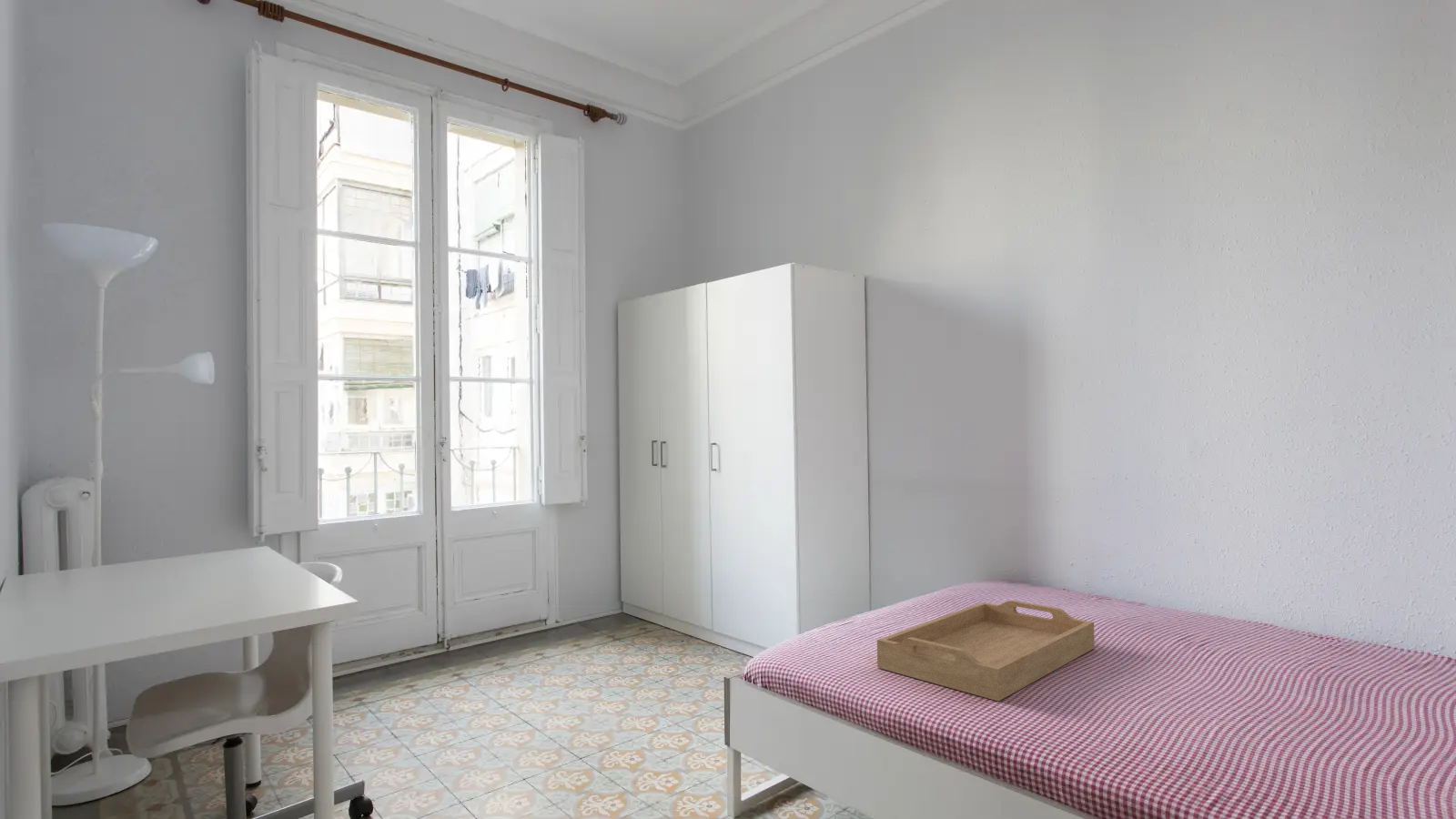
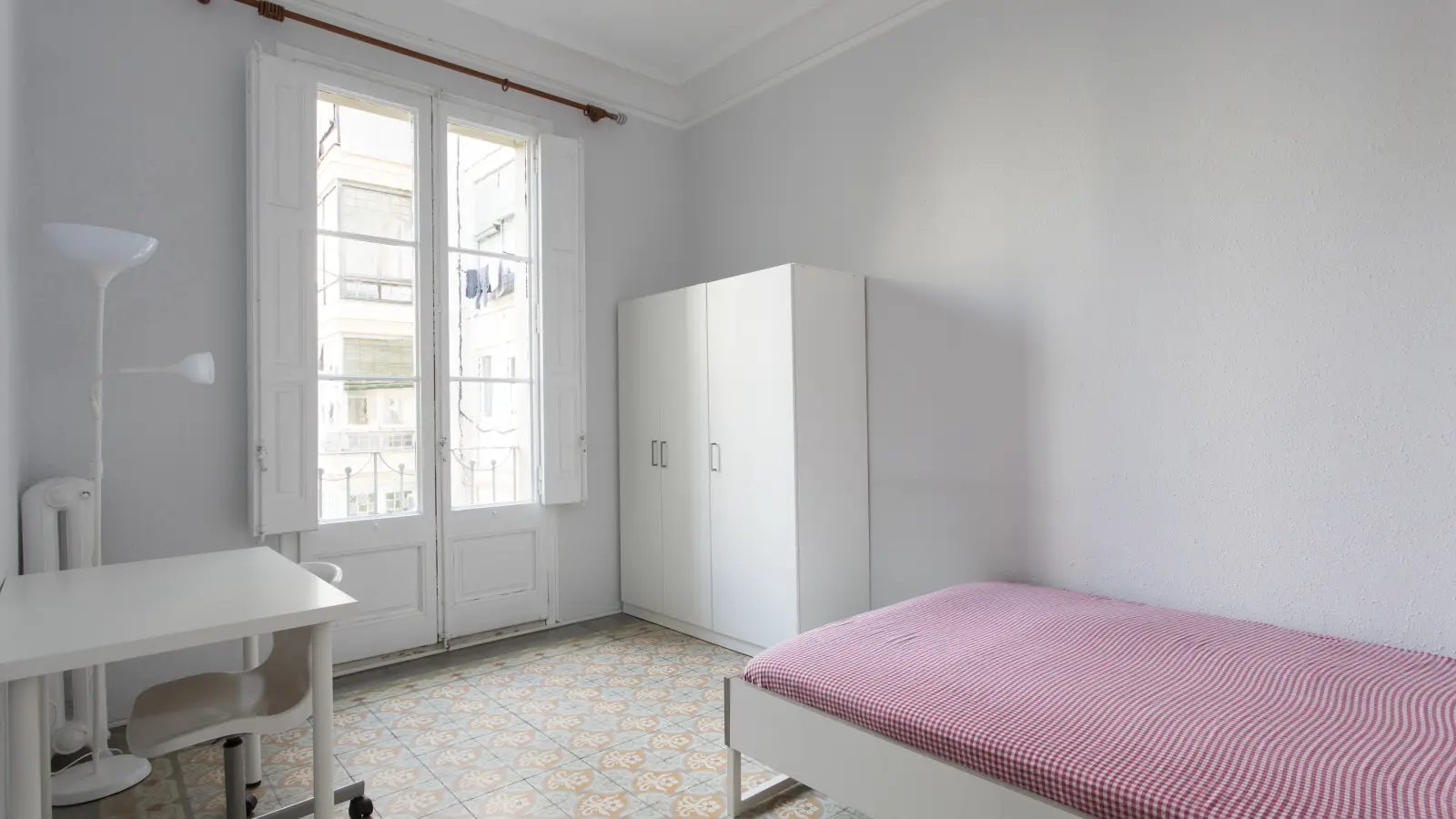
- serving tray (989, 640)
